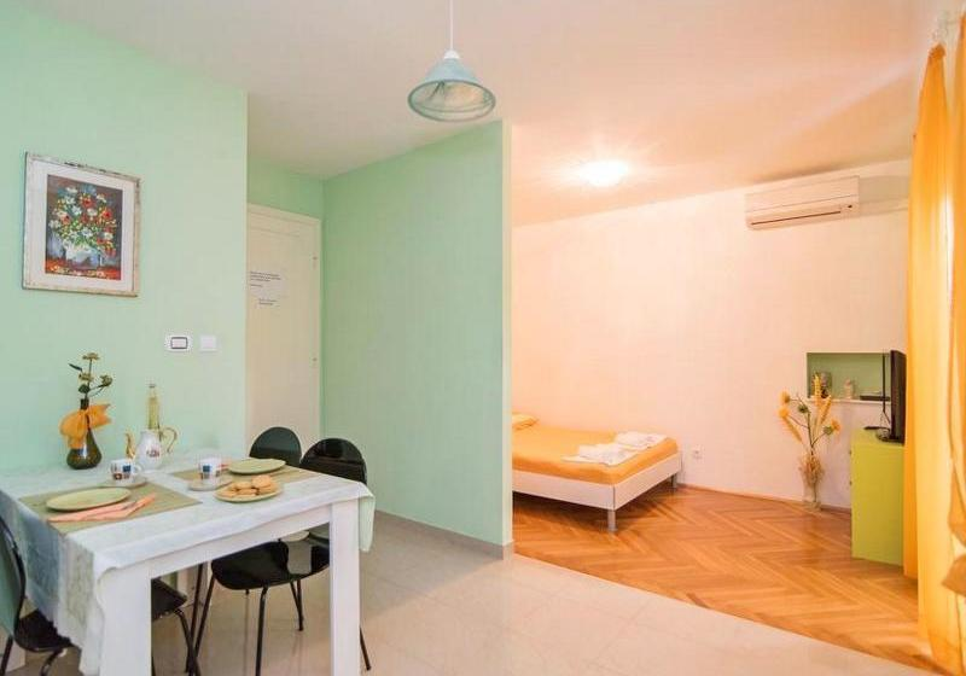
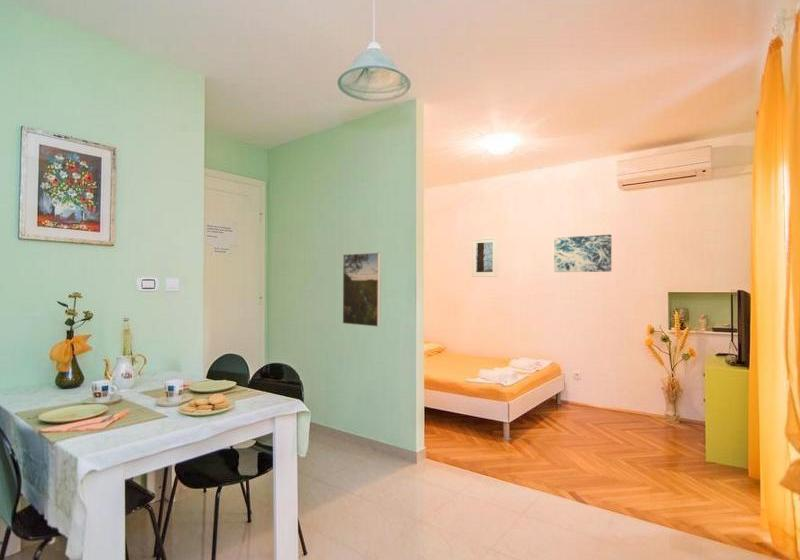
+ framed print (361, 289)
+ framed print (484, 257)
+ wall art (581, 254)
